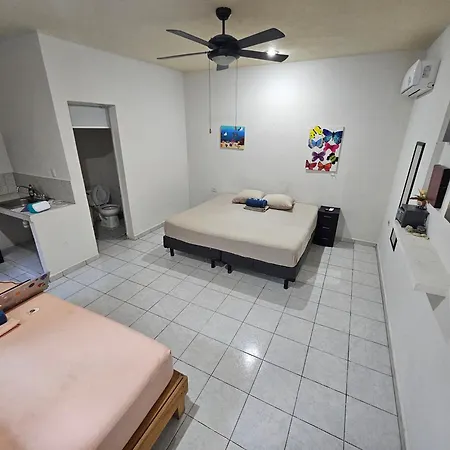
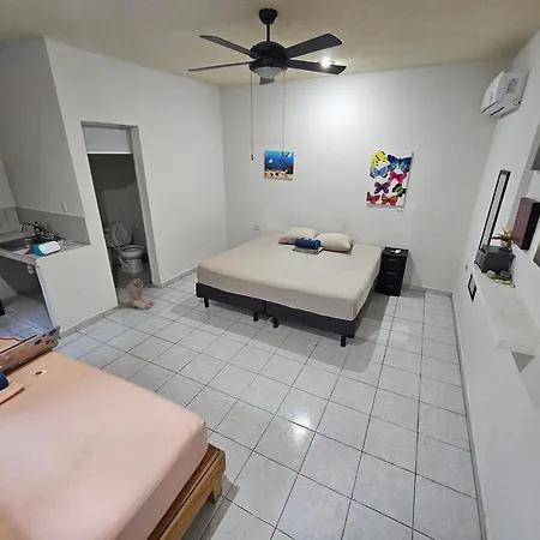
+ boots (140, 293)
